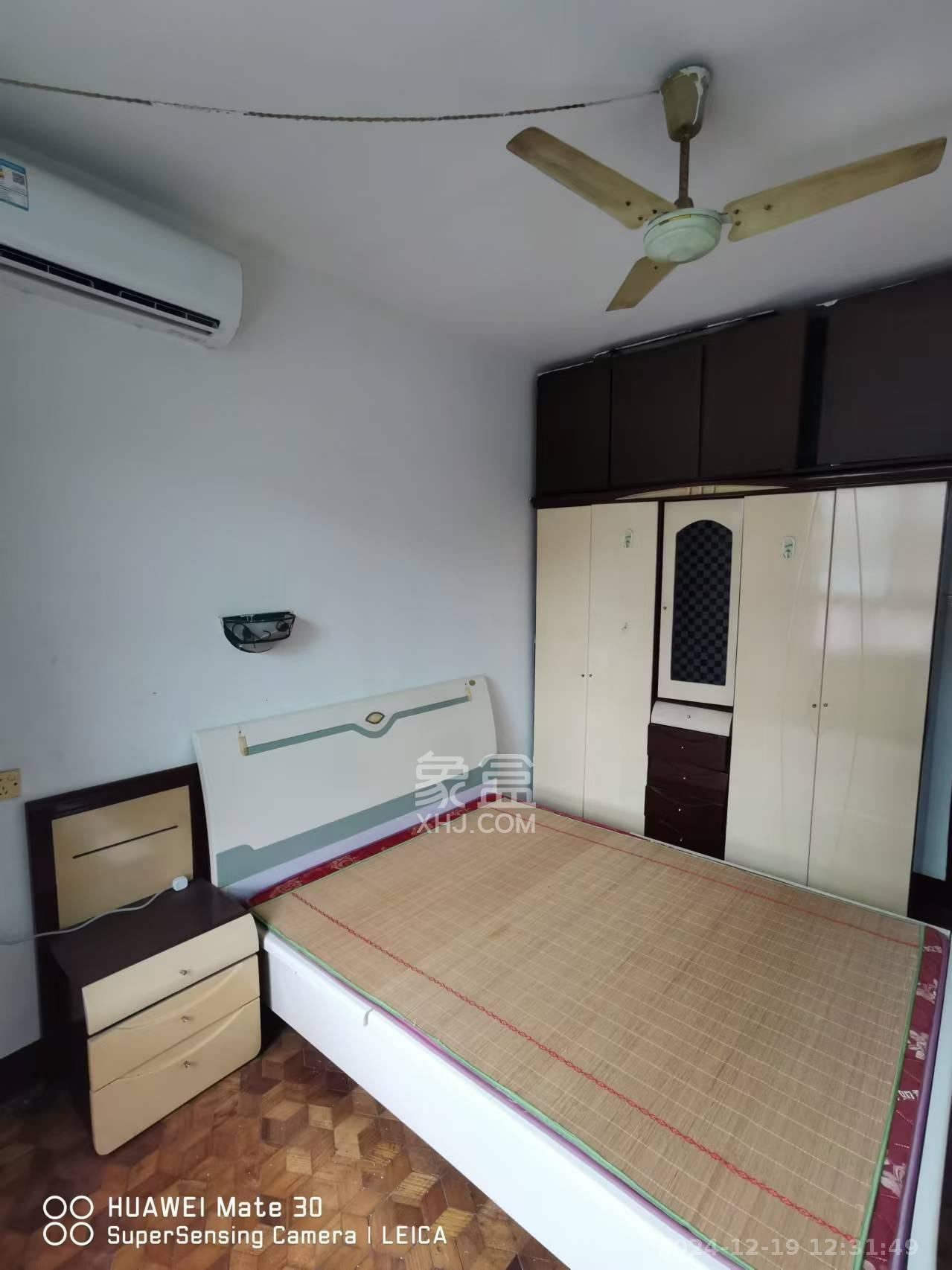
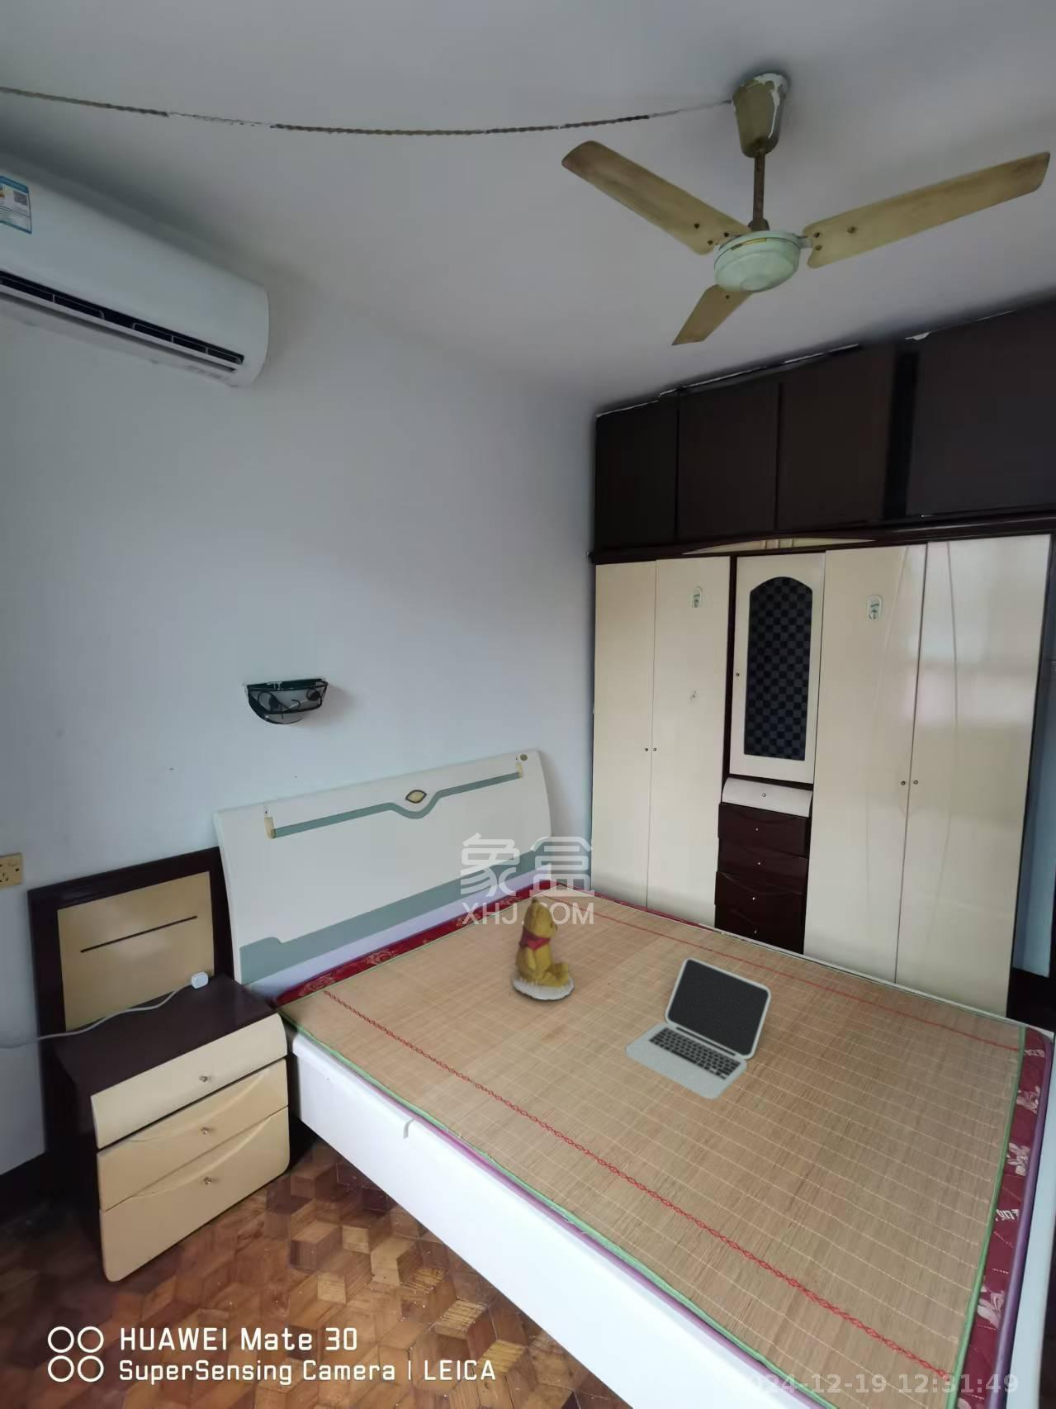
+ laptop (698, 1021)
+ teddy bear (541, 942)
